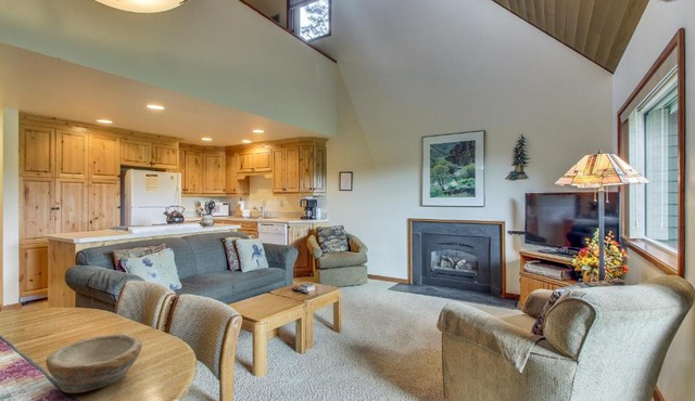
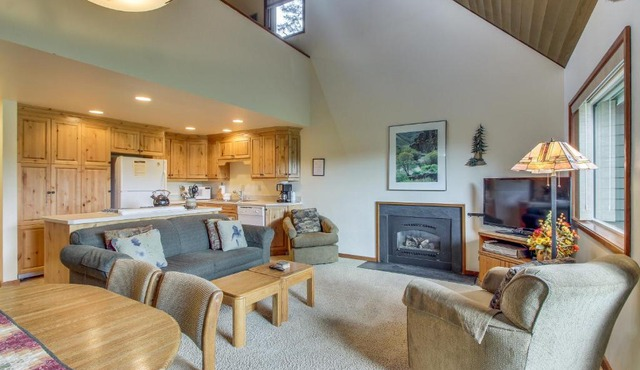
- bowl (97, 364)
